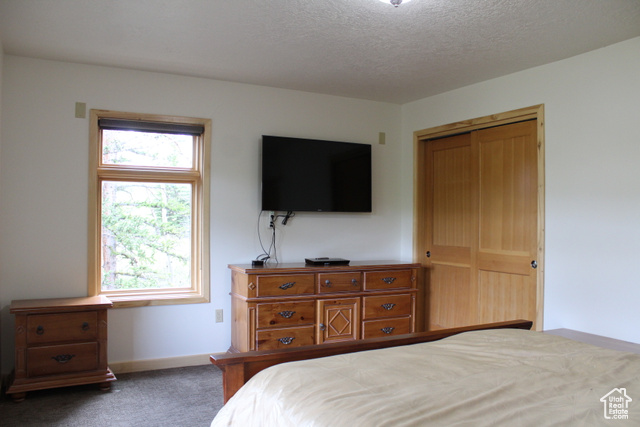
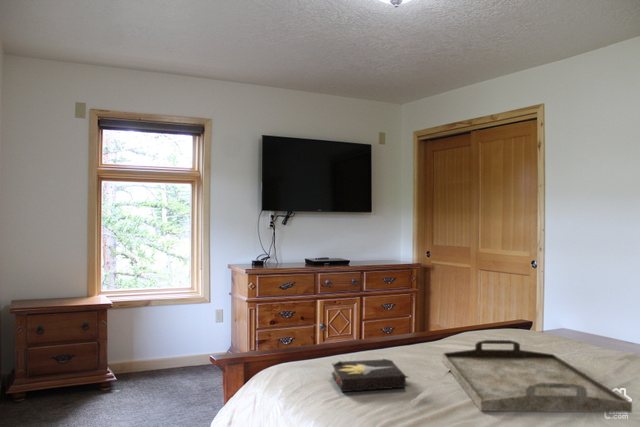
+ hardback book (367, 373)
+ serving tray (522, 370)
